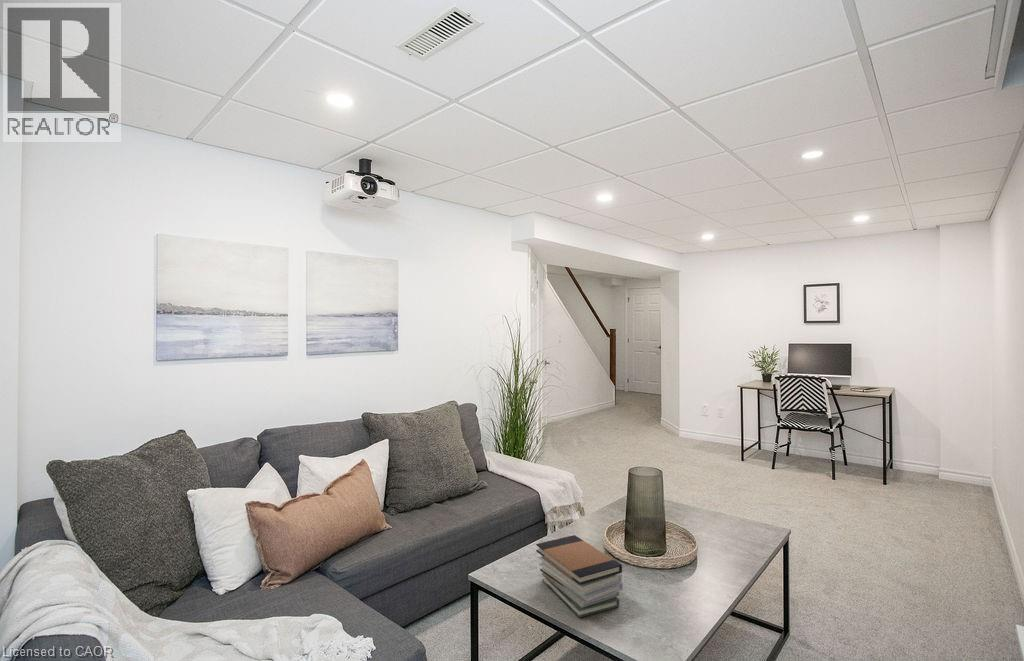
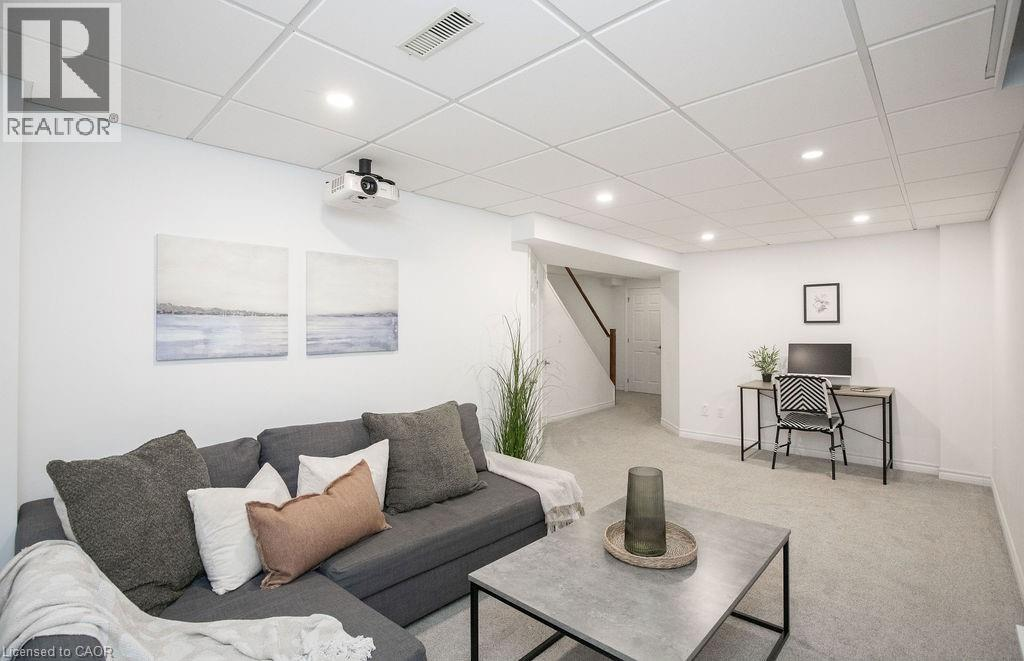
- book stack (578, 573)
